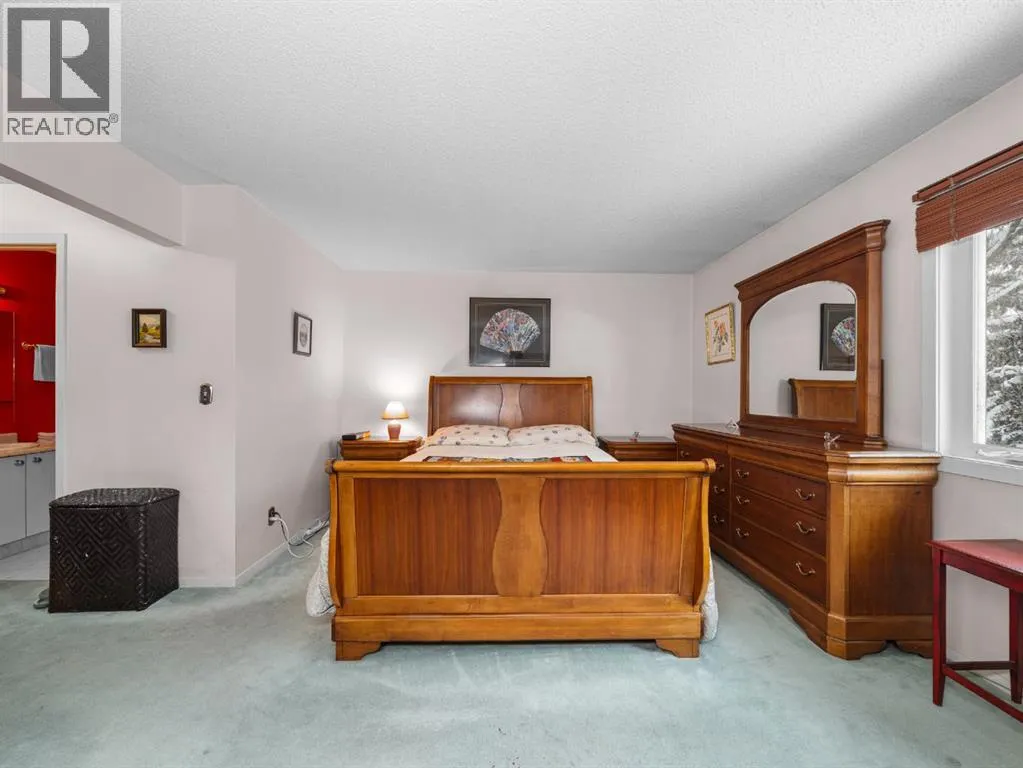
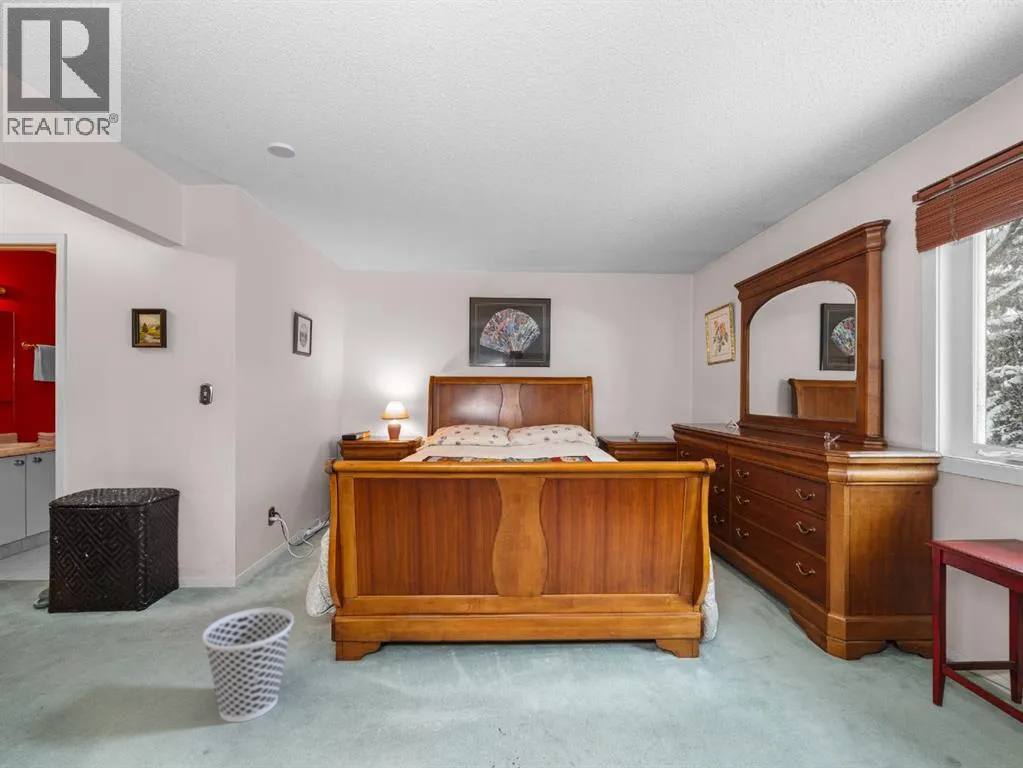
+ smoke detector (281, 150)
+ wastebasket (249, 665)
